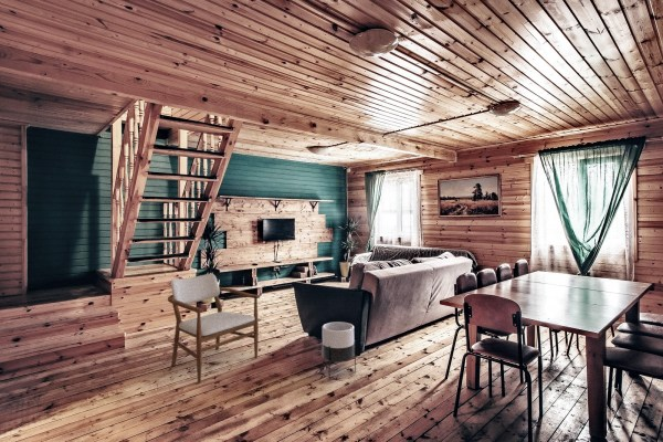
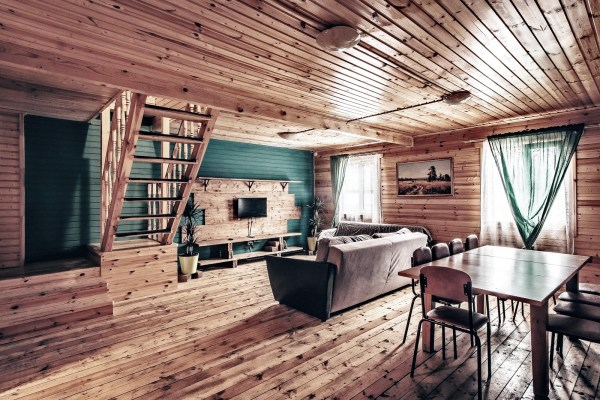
- planter (338, 348)
- armchair (209, 319)
